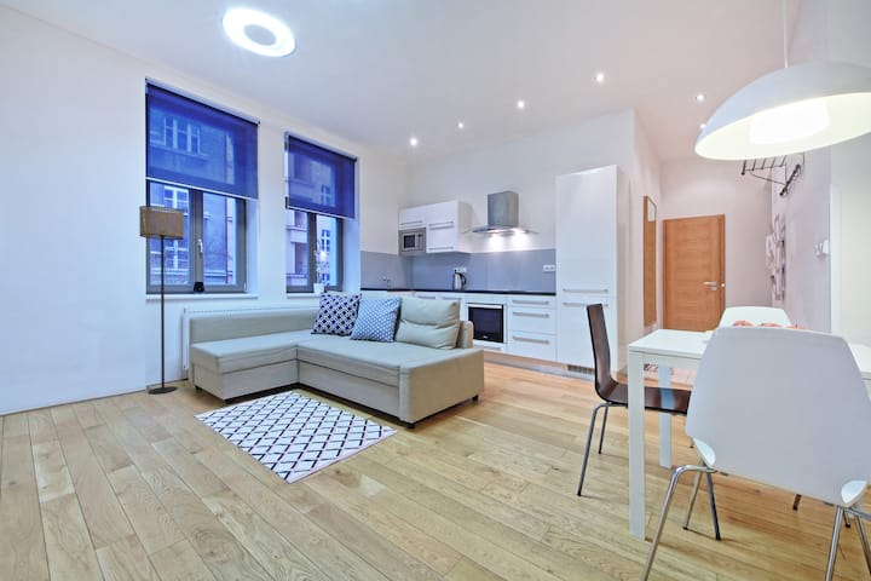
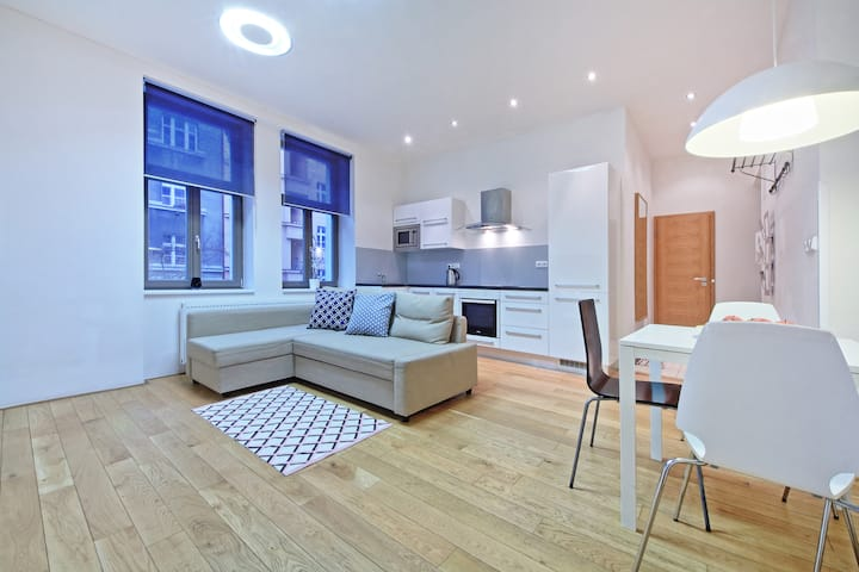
- floor lamp (162, 299)
